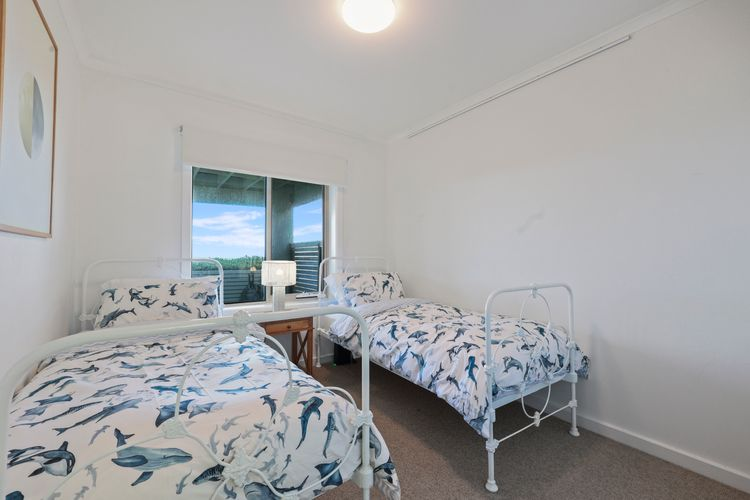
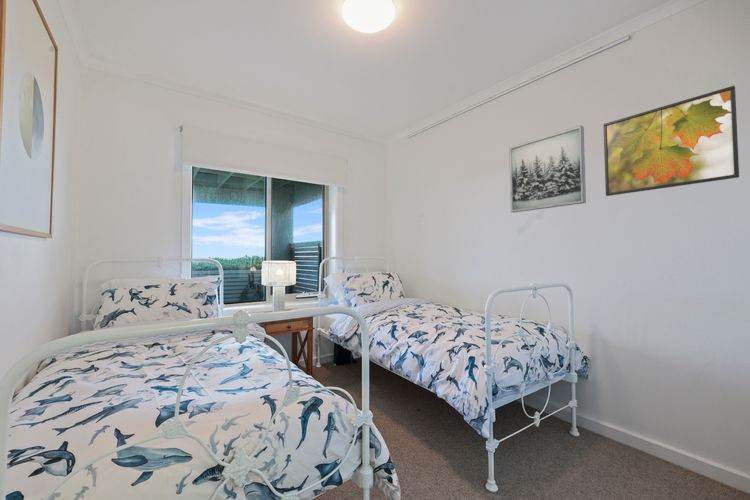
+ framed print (662, 147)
+ wall art (544, 172)
